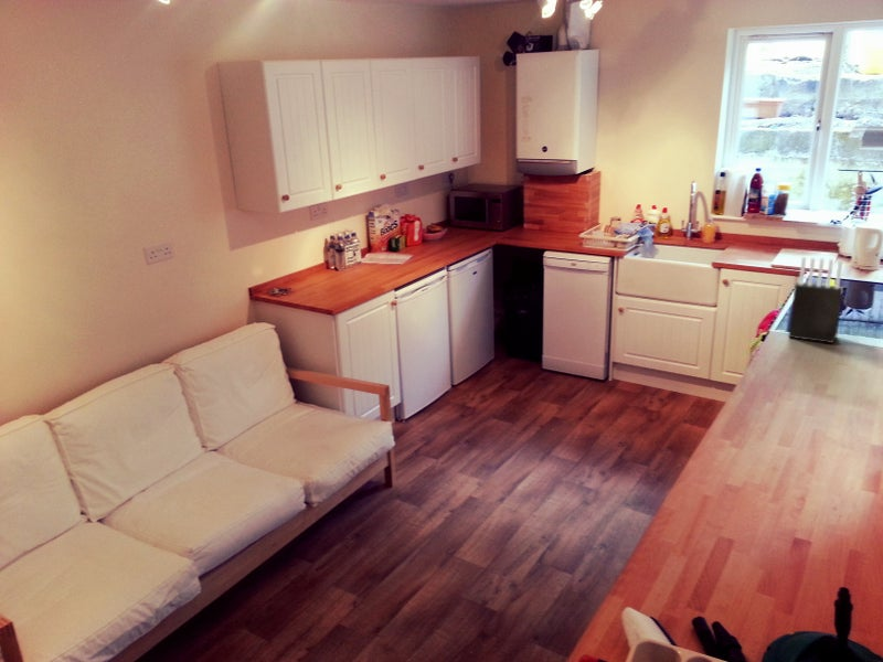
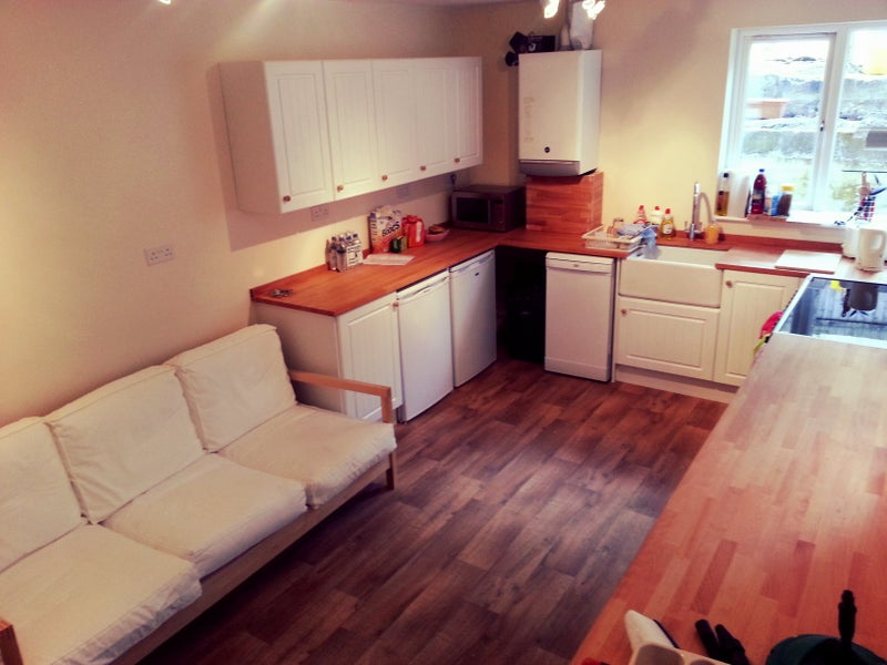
- knife block (818, 297)
